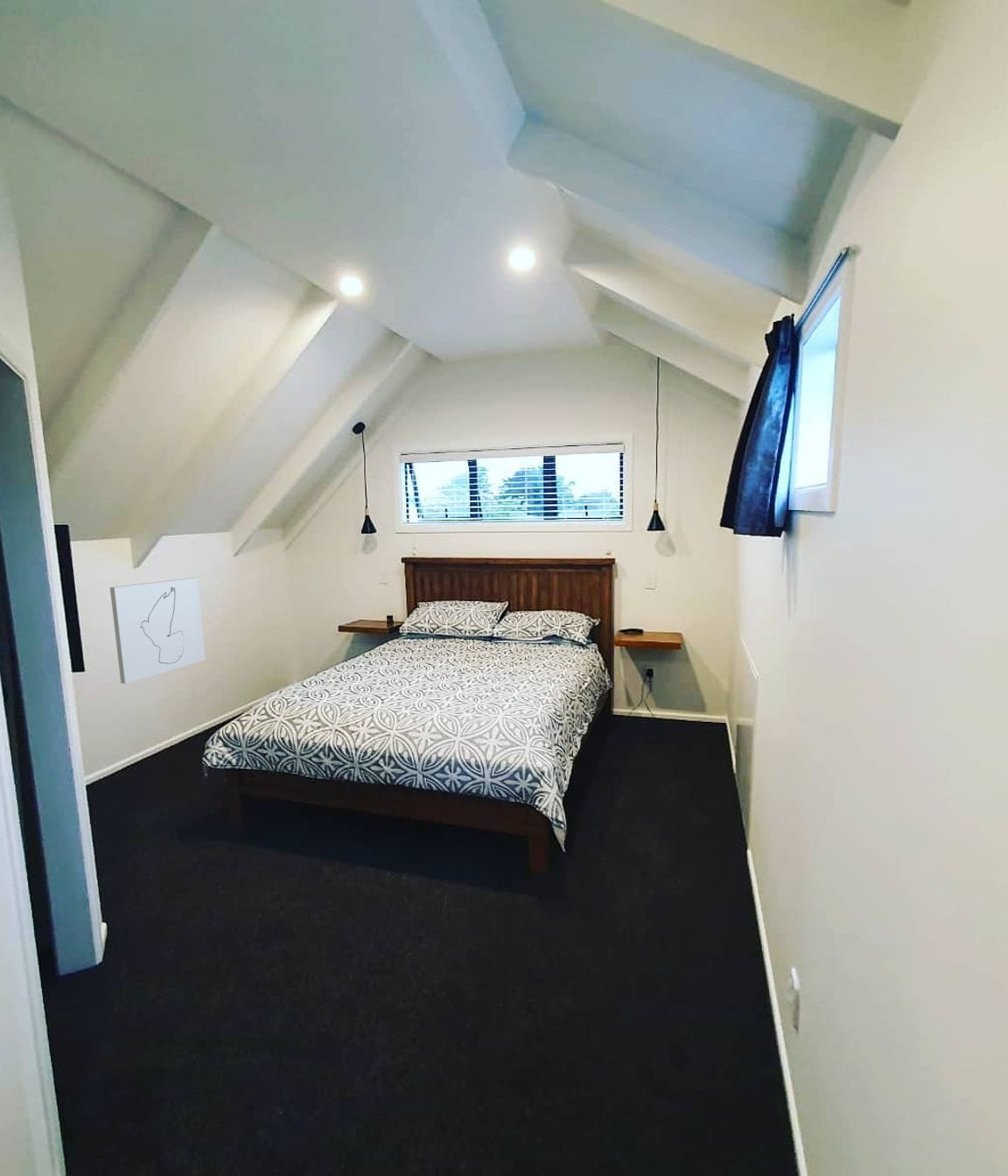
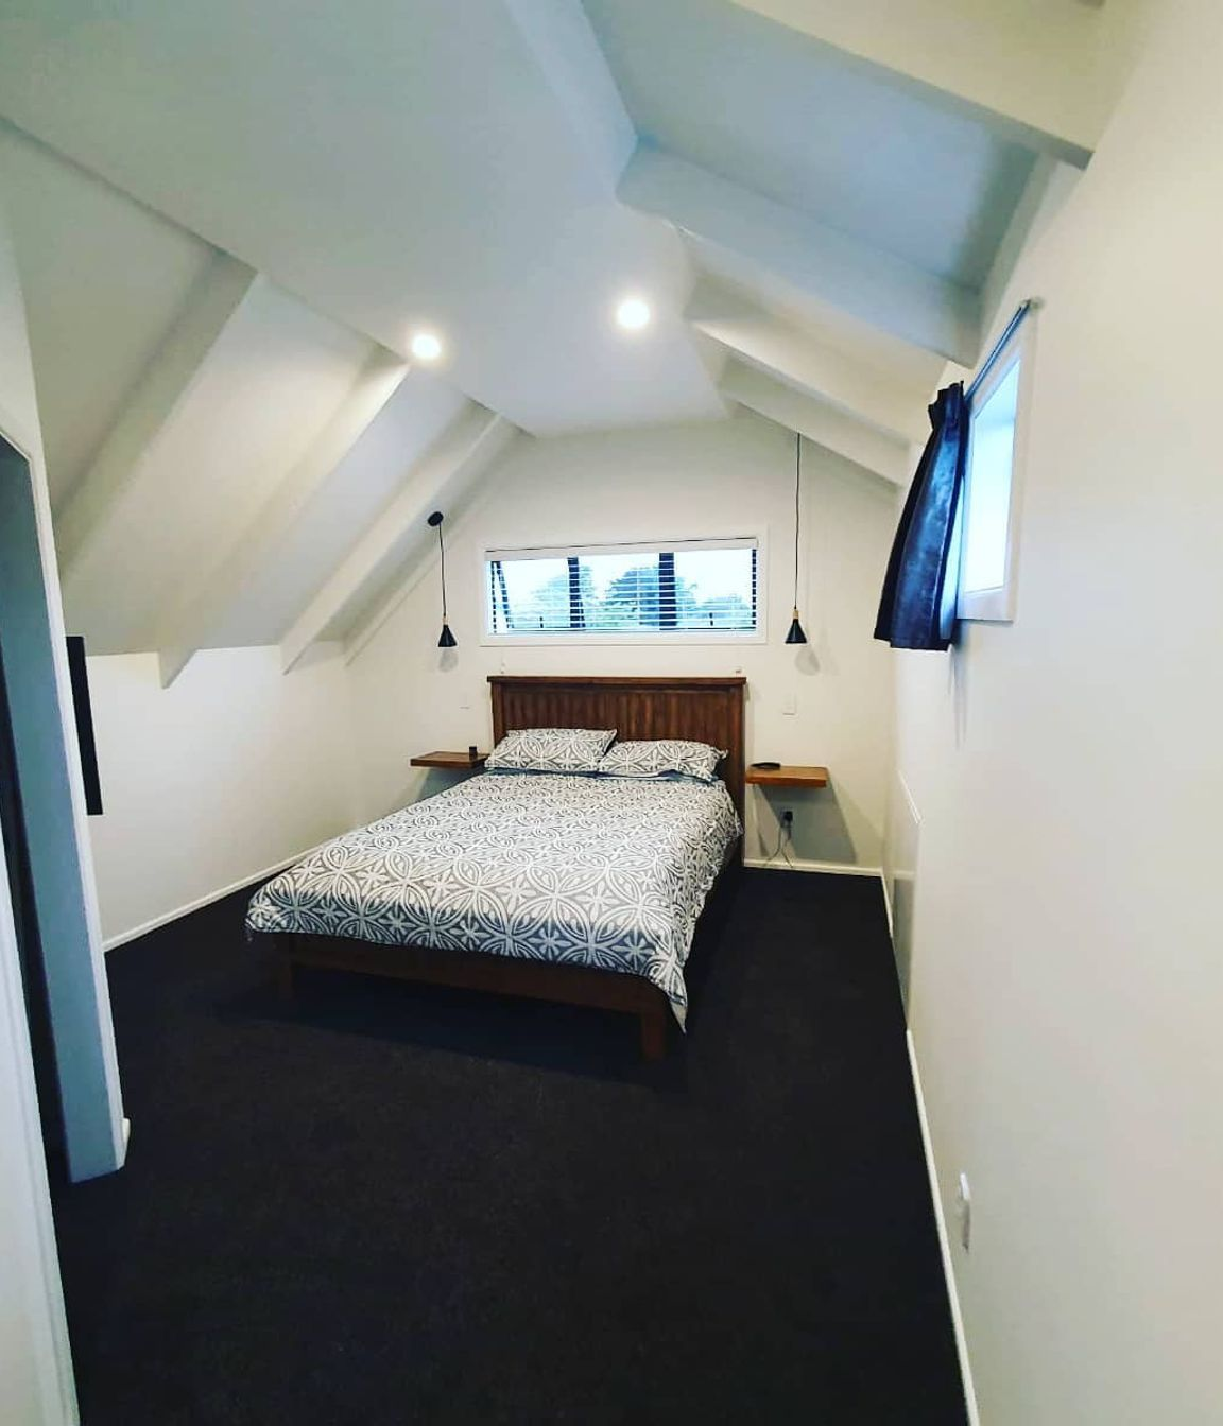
- wall art (161, 626)
